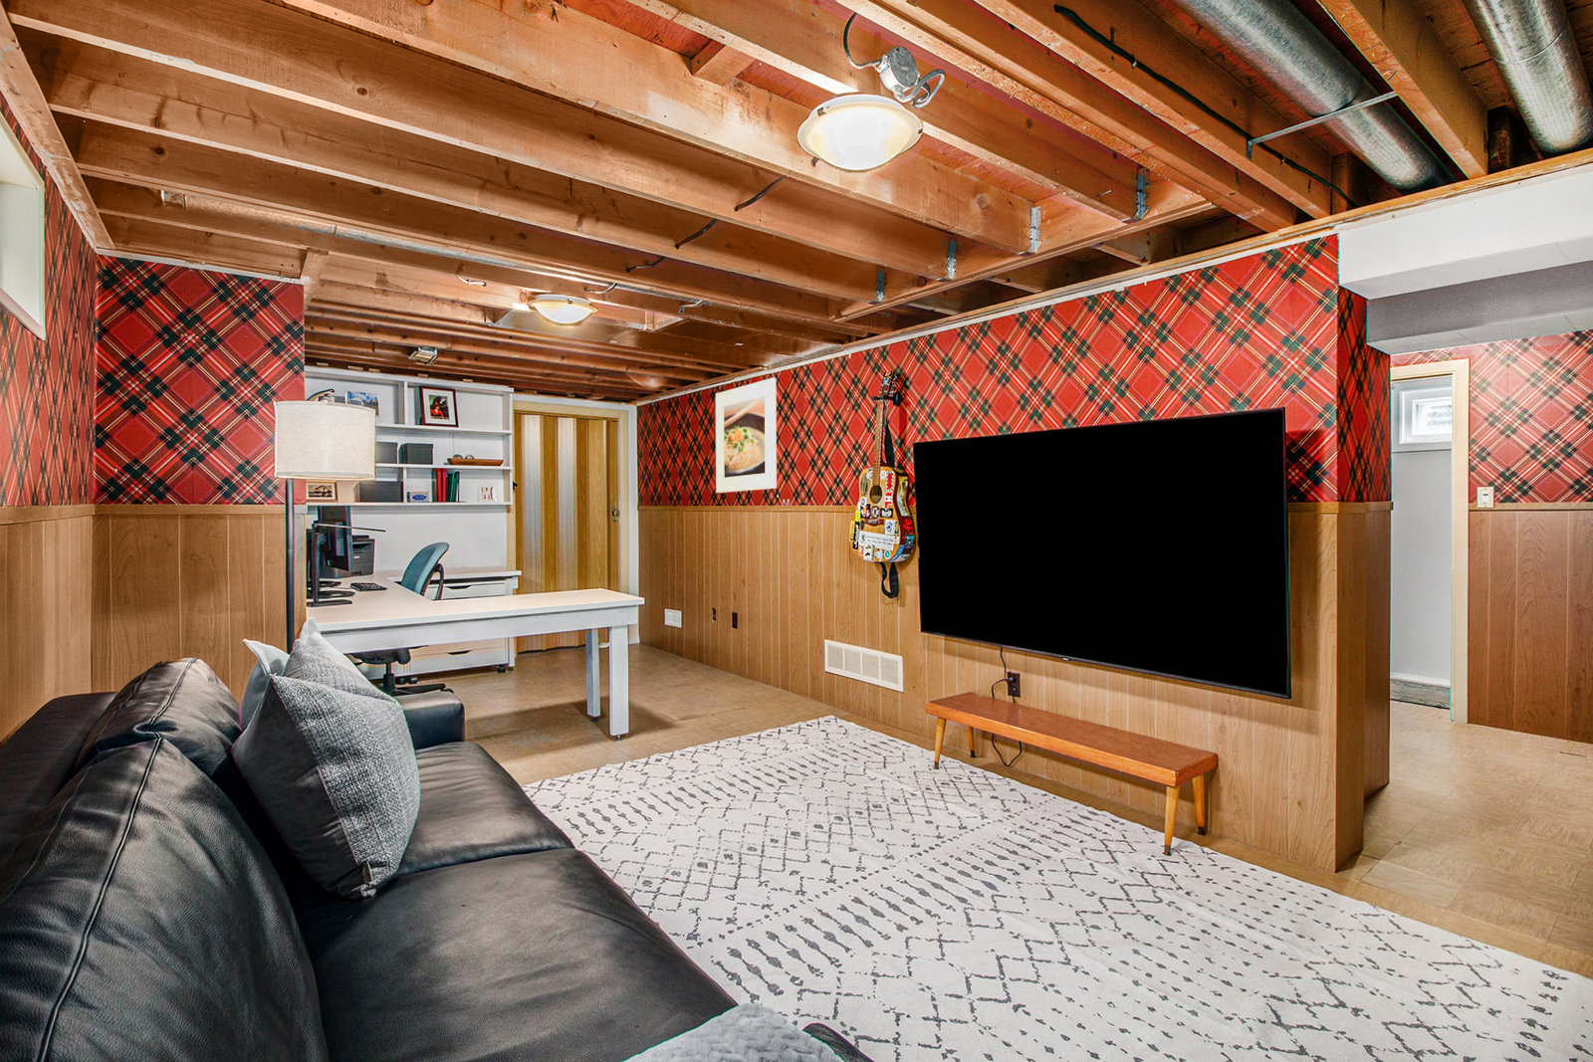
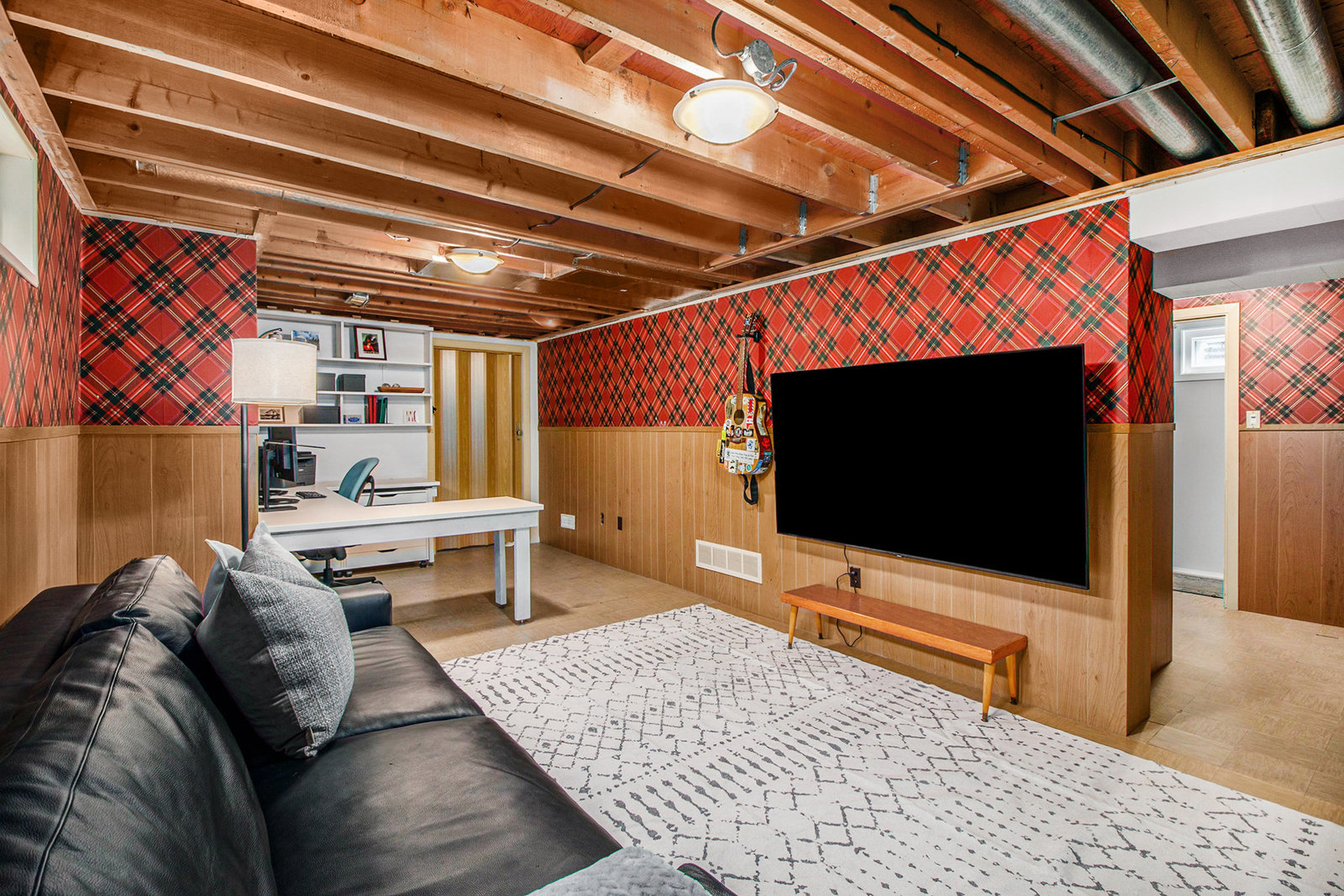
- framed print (743, 437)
